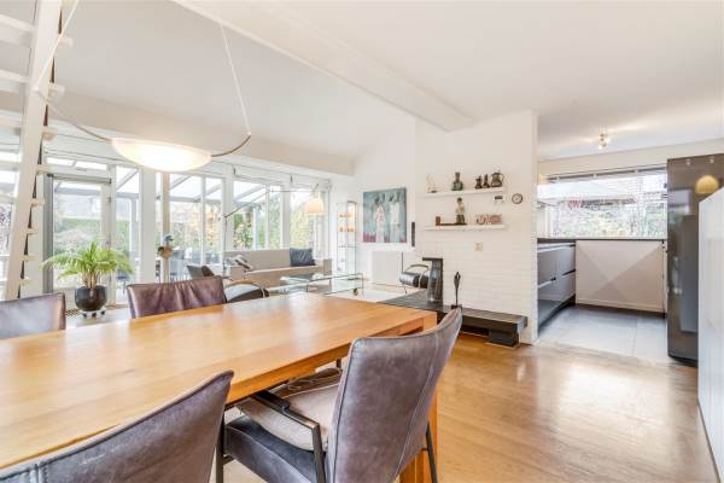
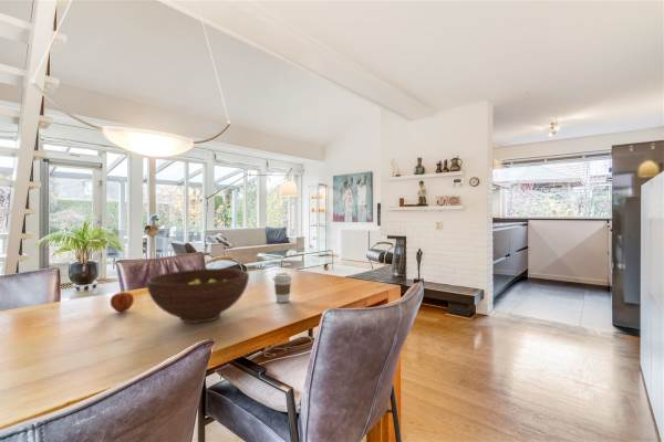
+ fruit bowl (200, 296)
+ coffee cup (282, 287)
+ apple (122, 301)
